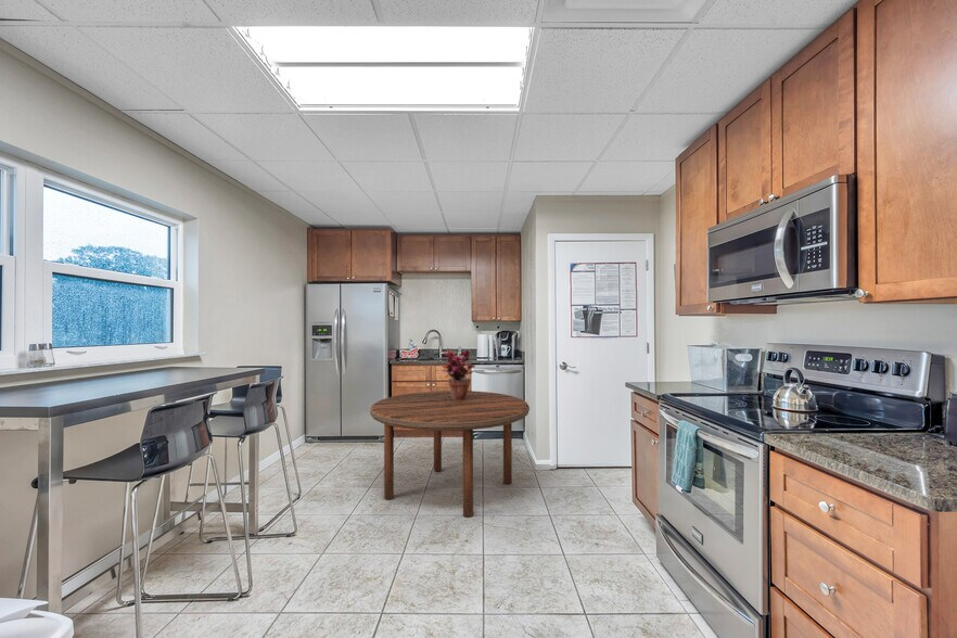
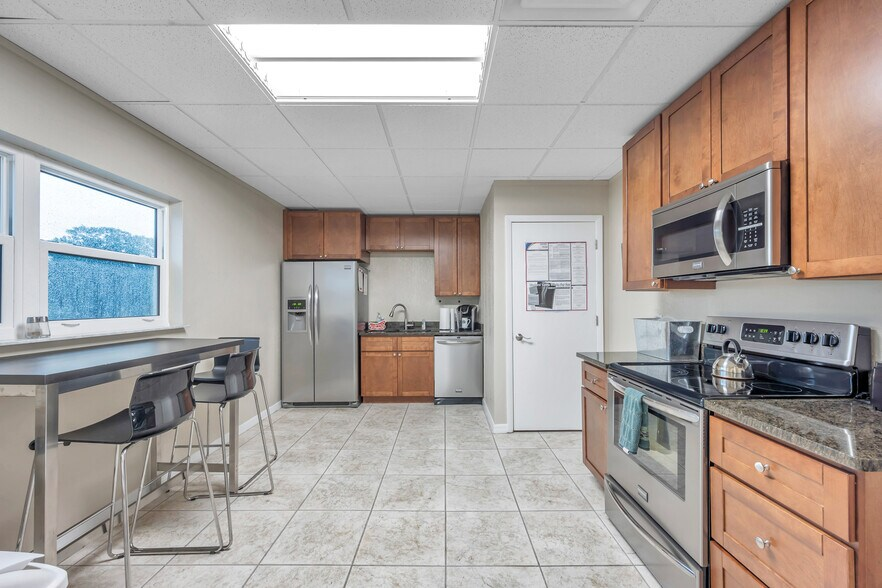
- dining table (441, 446)
- potted plant (458, 374)
